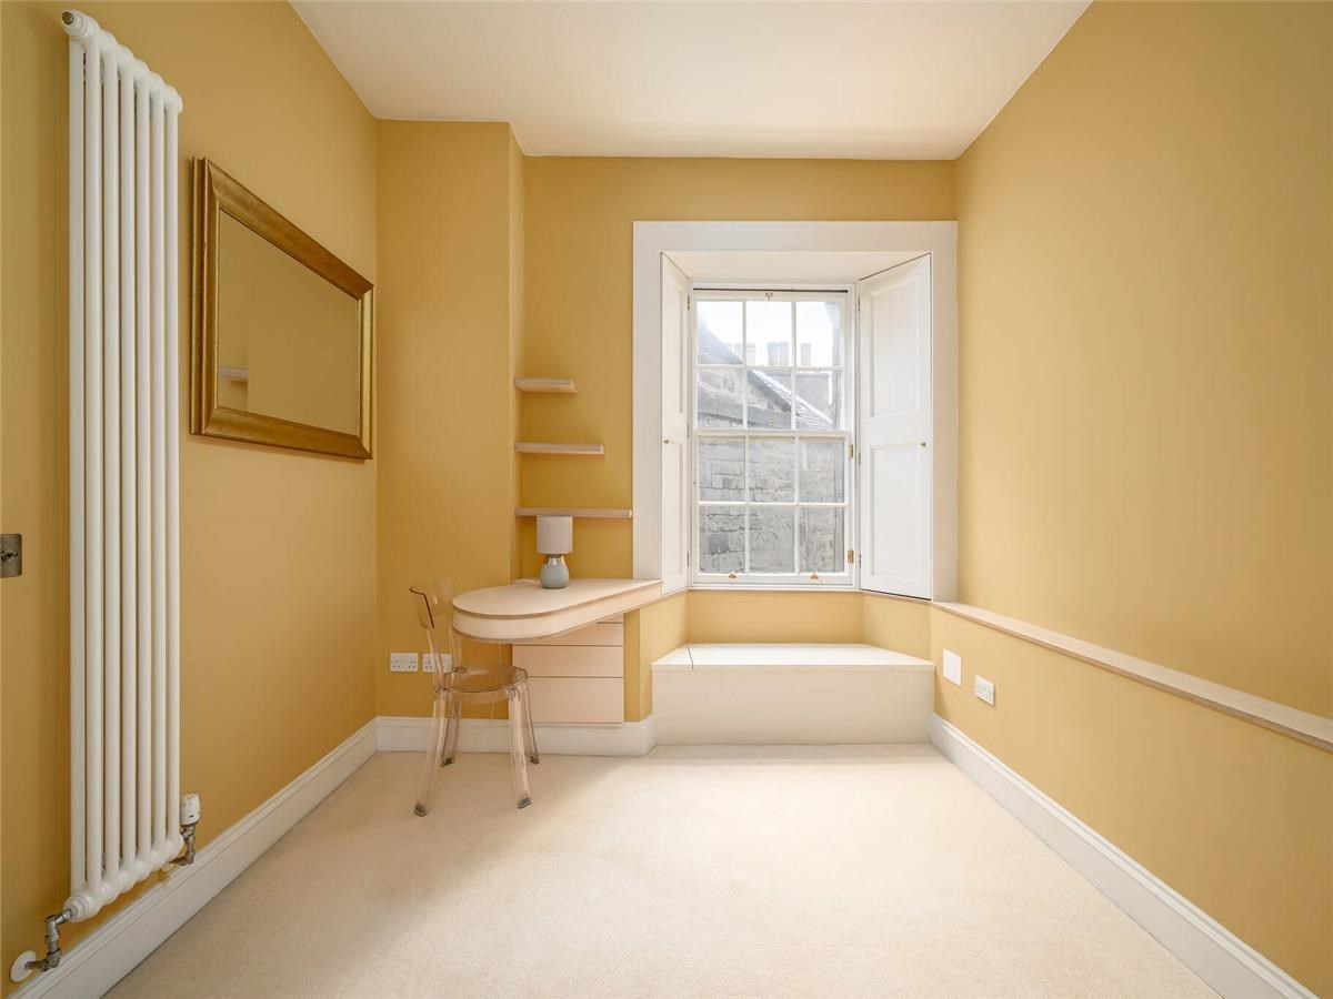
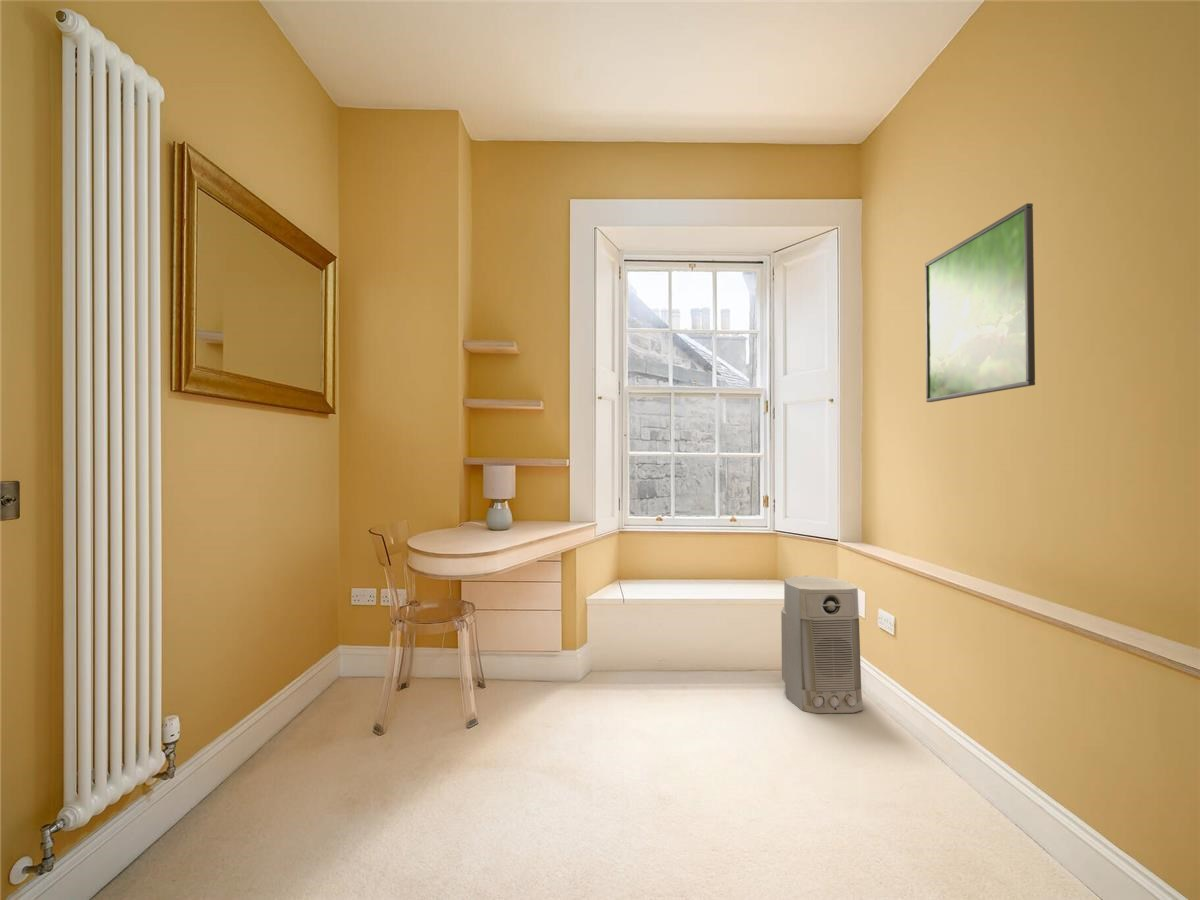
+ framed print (972, 316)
+ air purifier (819, 639)
